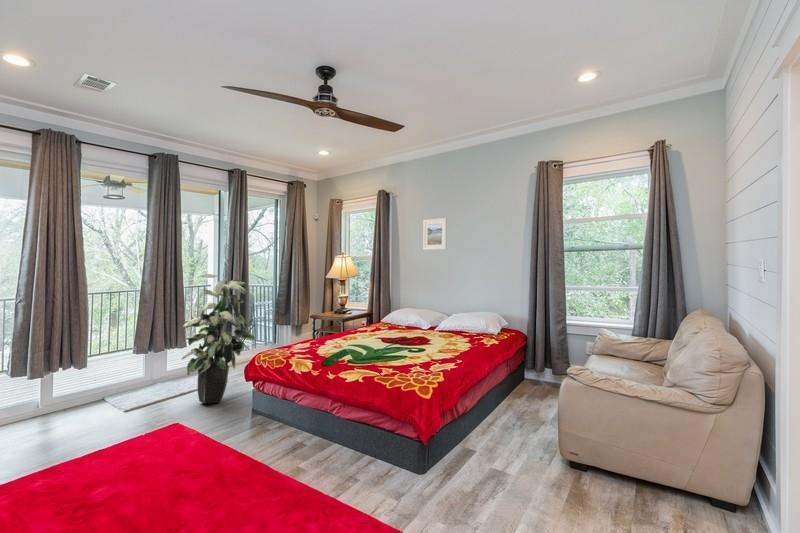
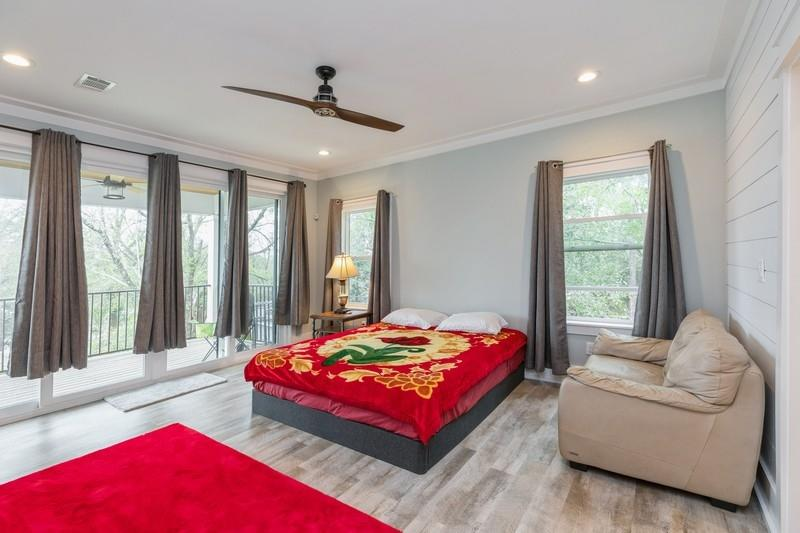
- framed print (434, 234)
- indoor plant (215, 336)
